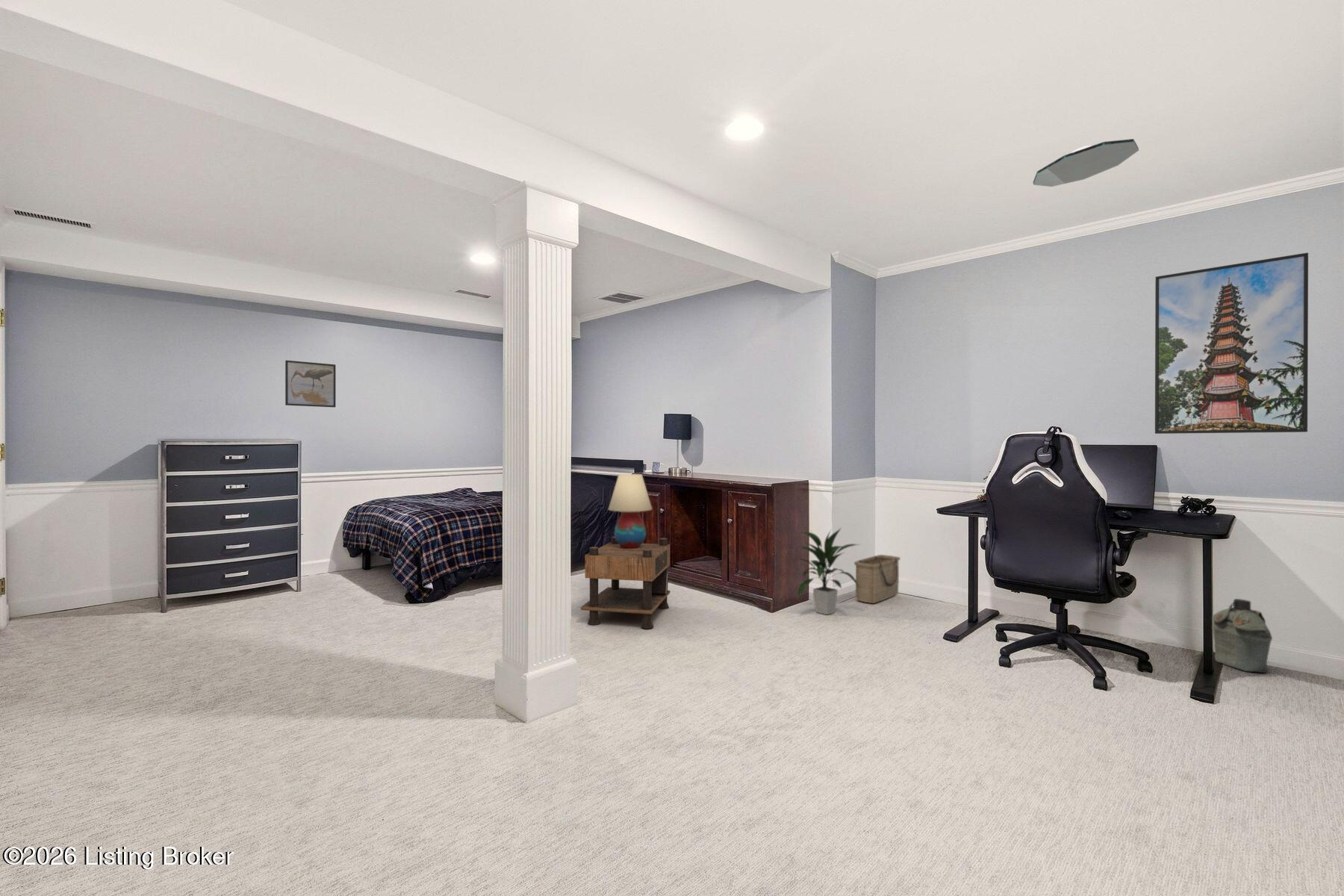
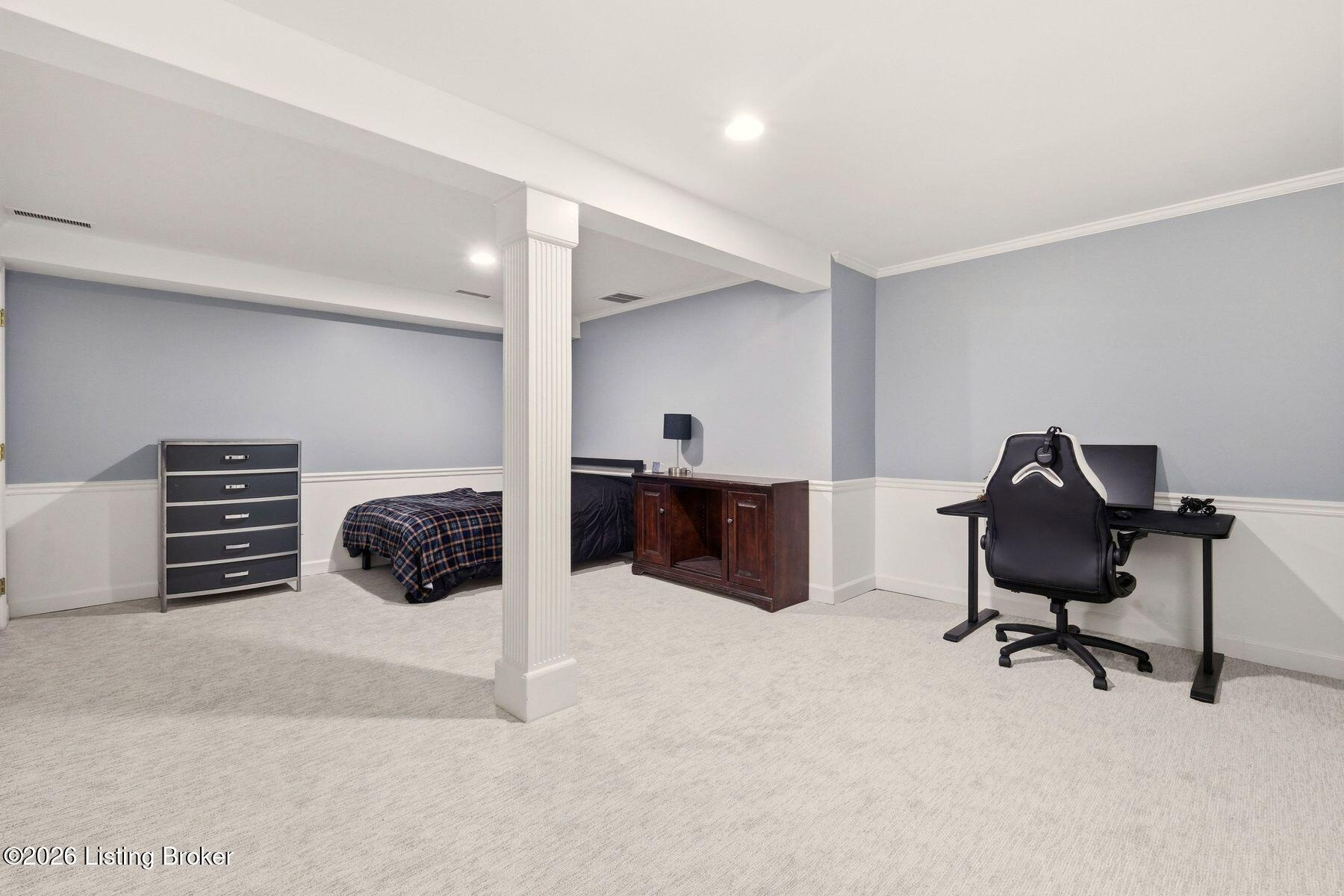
- table lamp (630, 510)
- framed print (311, 384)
- military canteen (1241, 632)
- indoor plant (822, 568)
- basket (877, 578)
- nightstand (629, 579)
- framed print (1226, 349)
- ceiling light (1083, 161)
